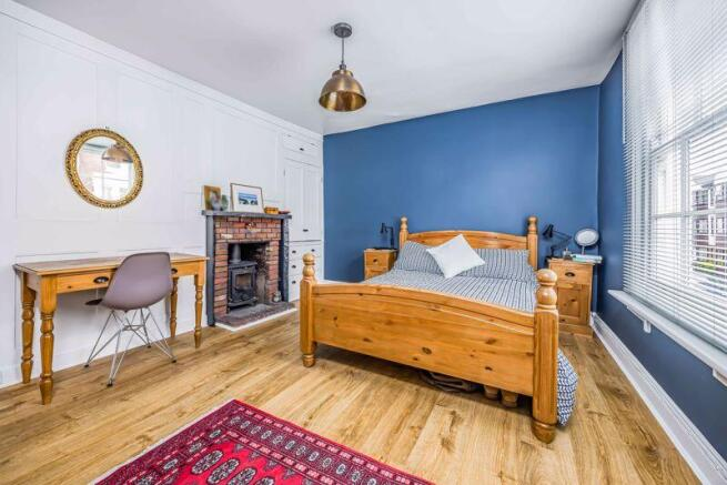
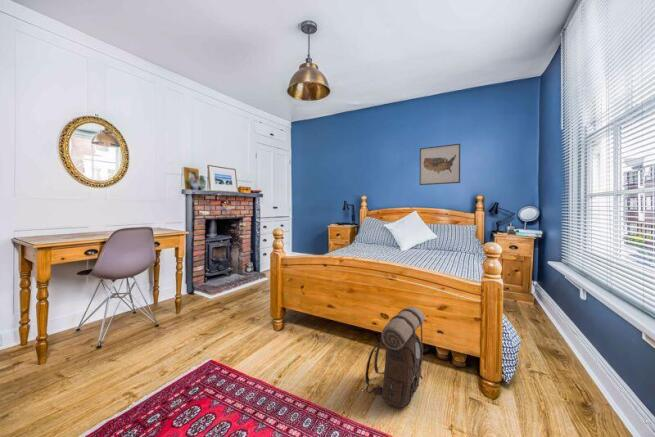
+ backpack (392, 351)
+ wall art (439, 165)
